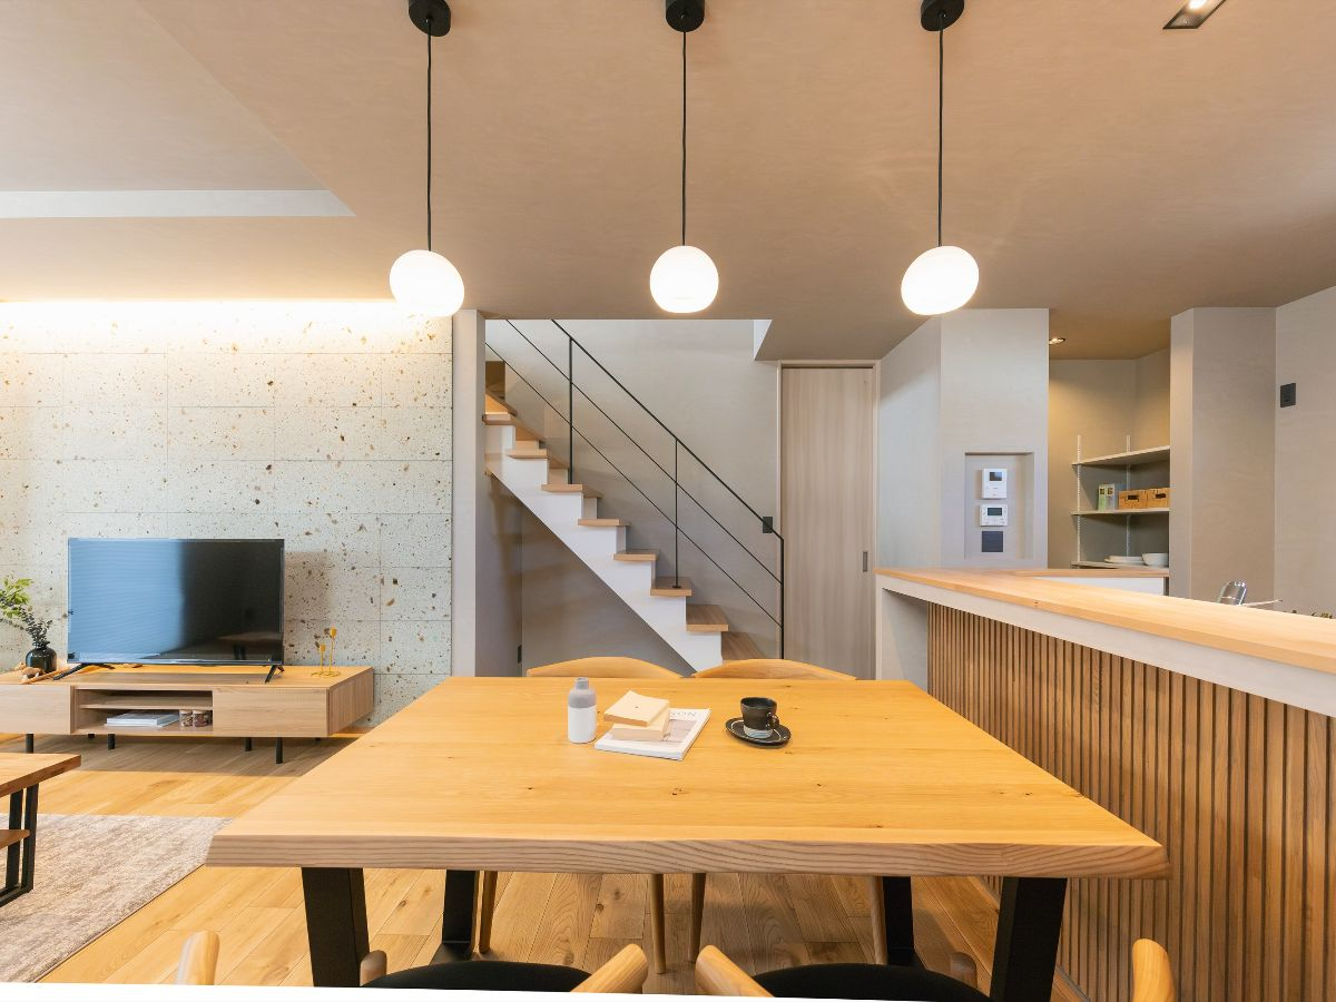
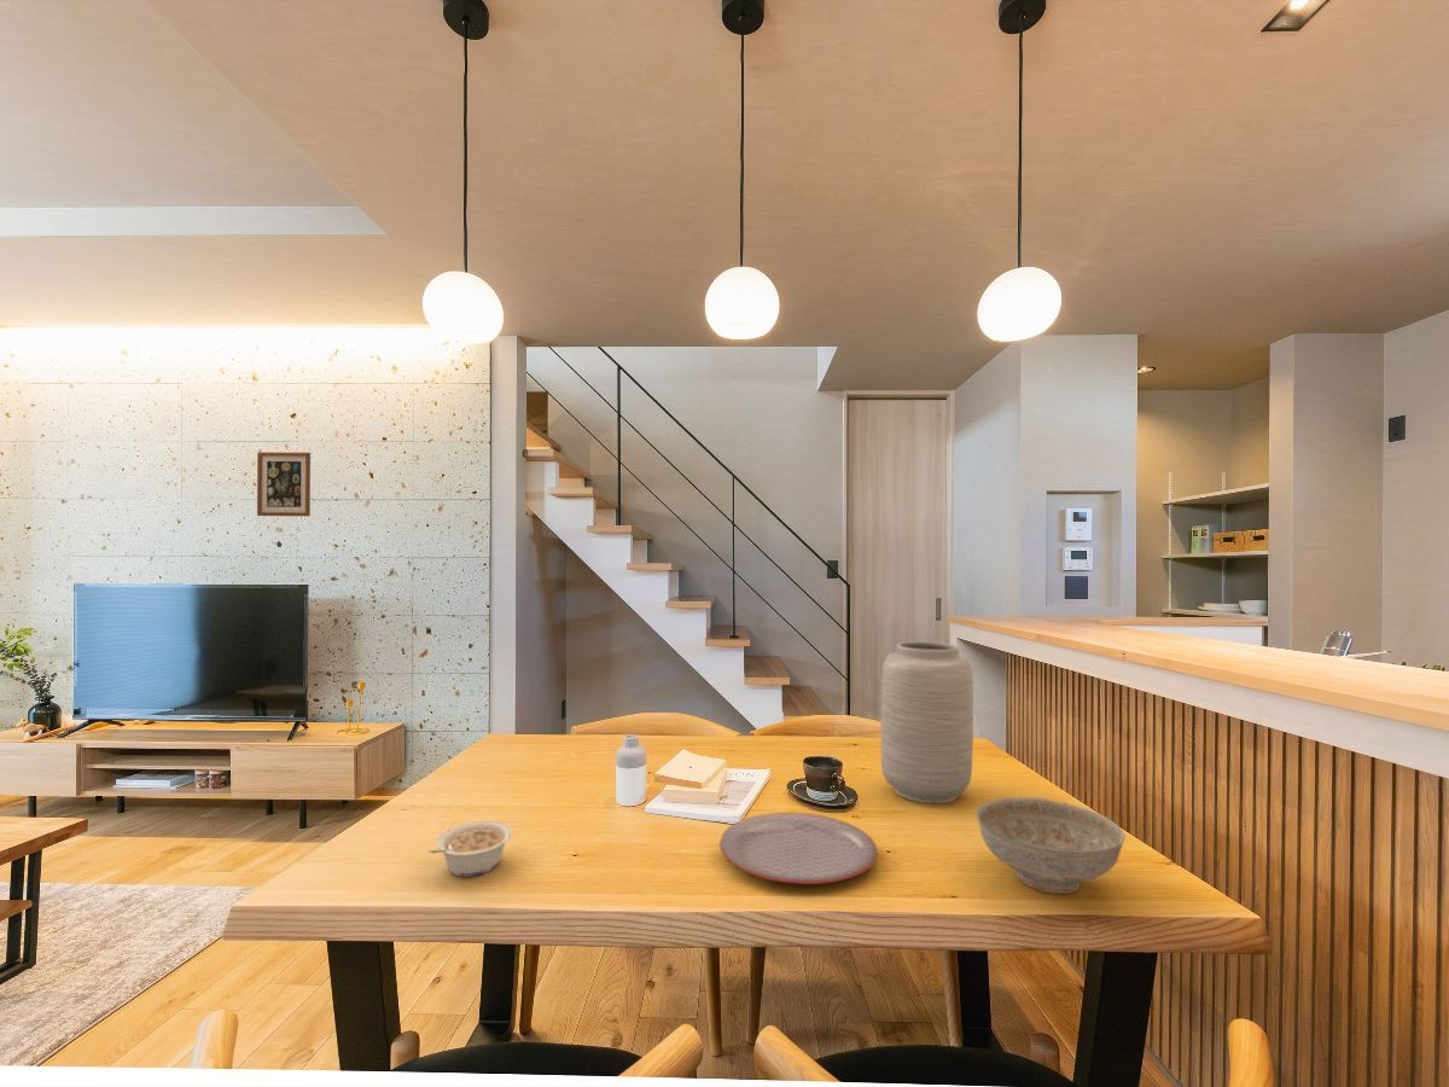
+ vase (926, 719)
+ decorative bowl (1046, 850)
+ wall art (284, 483)
+ legume (473, 848)
+ plate (797, 849)
